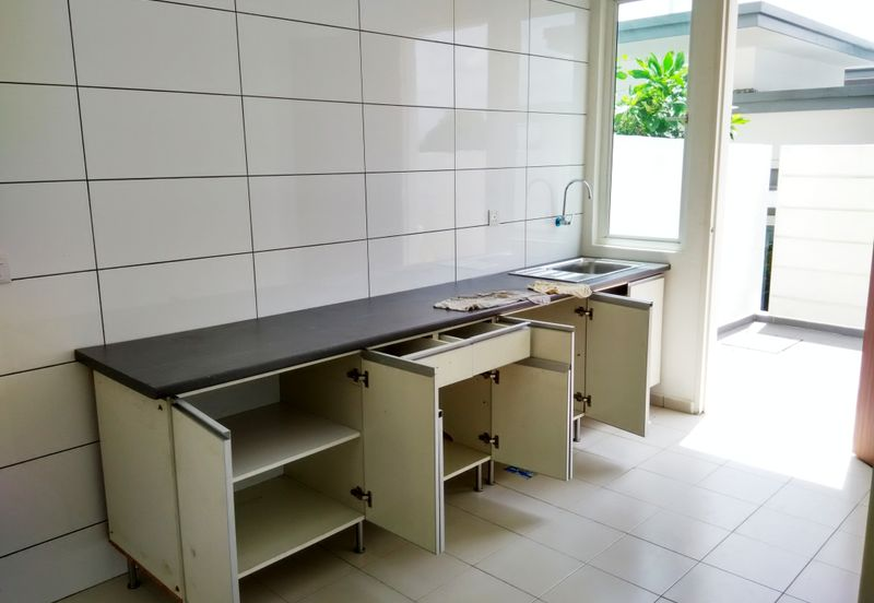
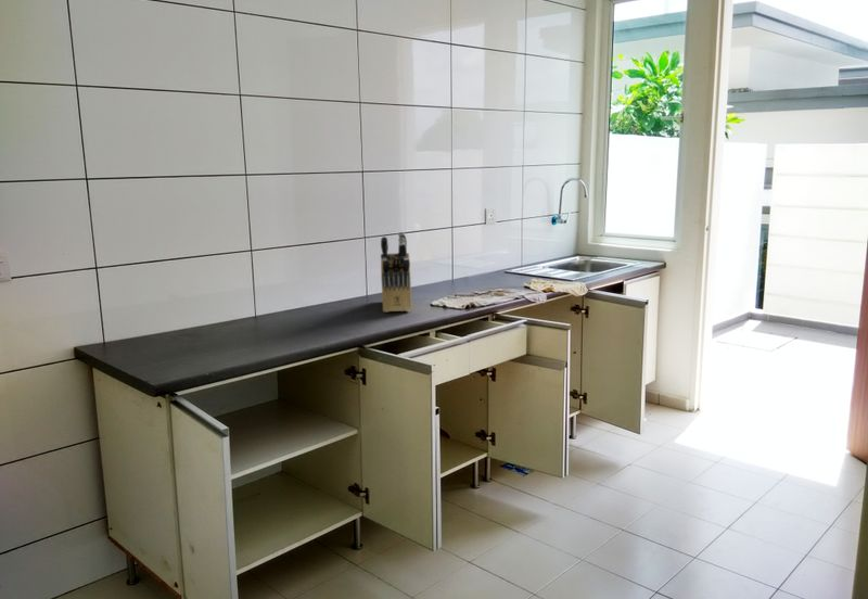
+ knife block (395, 269)
